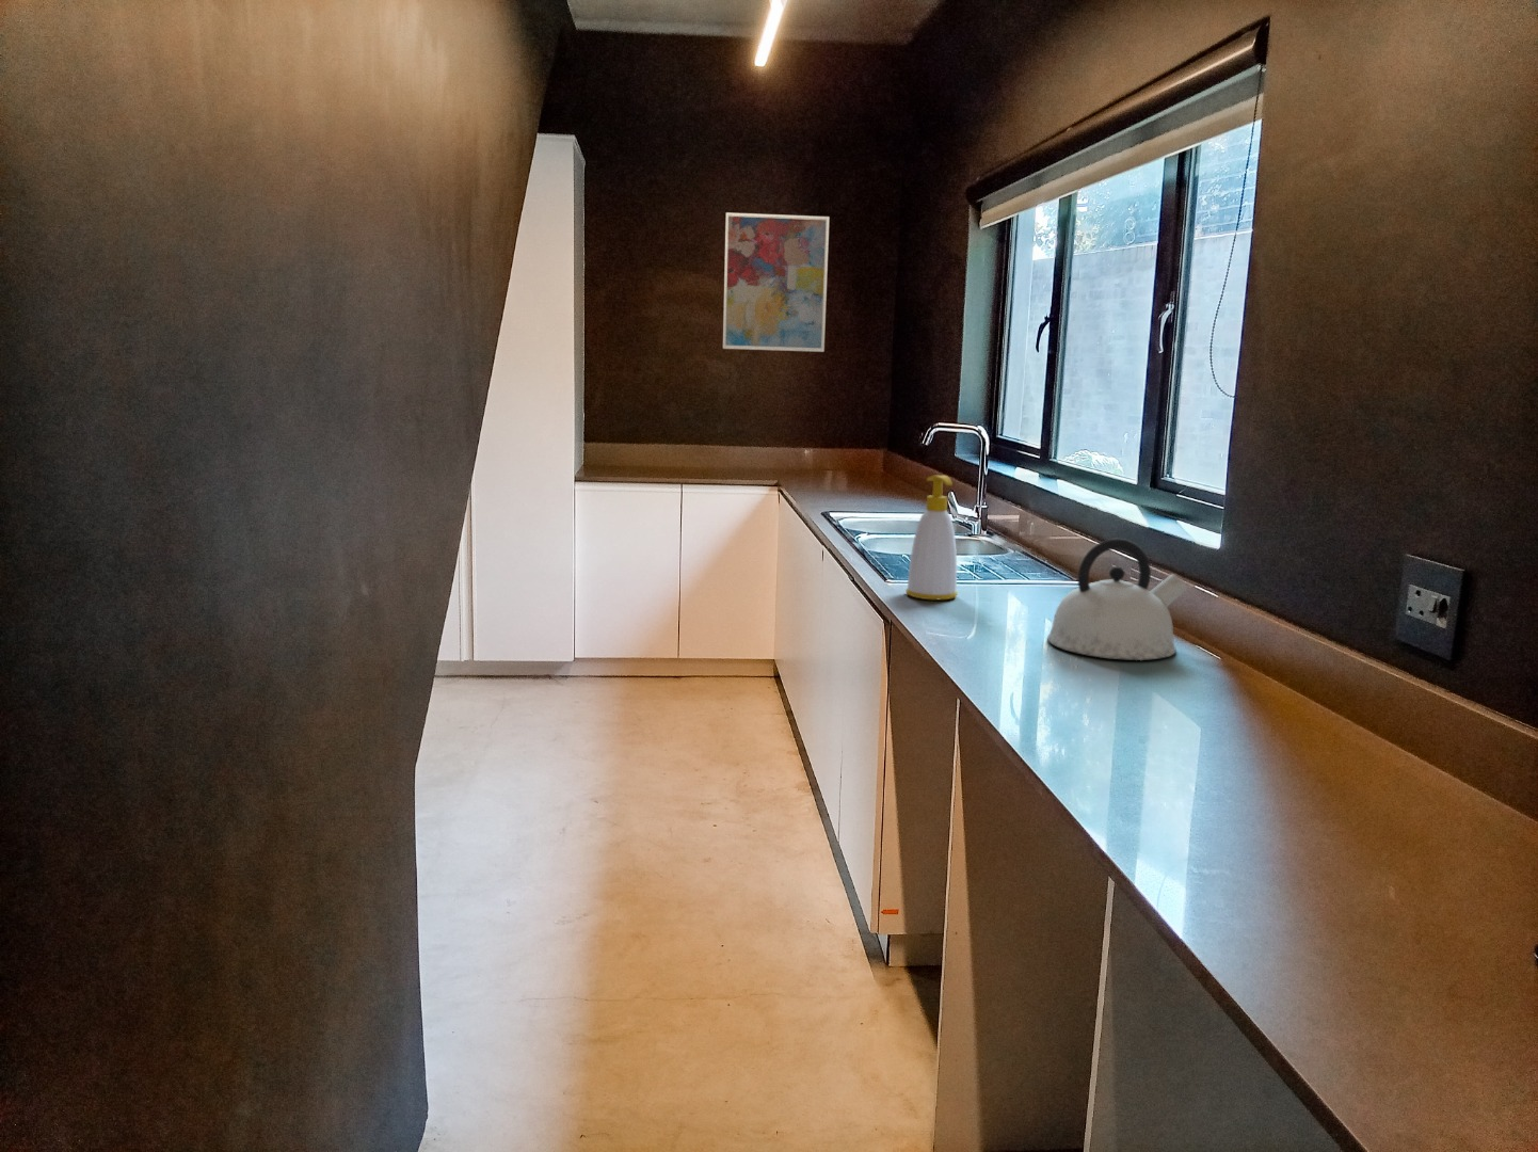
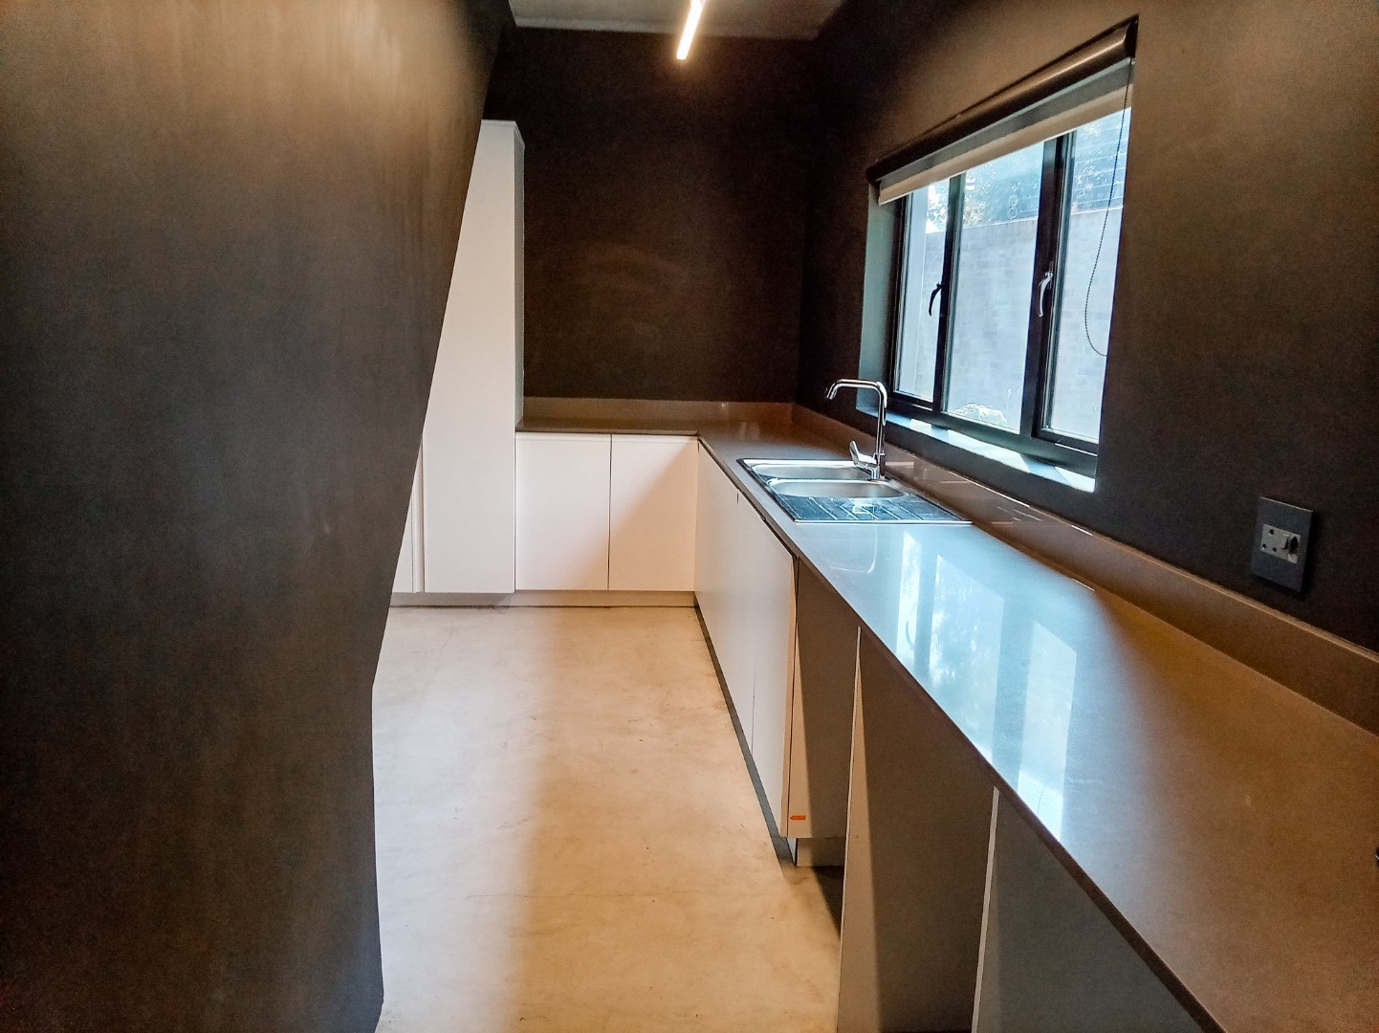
- kettle (1121, 592)
- wall art (776, 283)
- soap bottle (934, 536)
